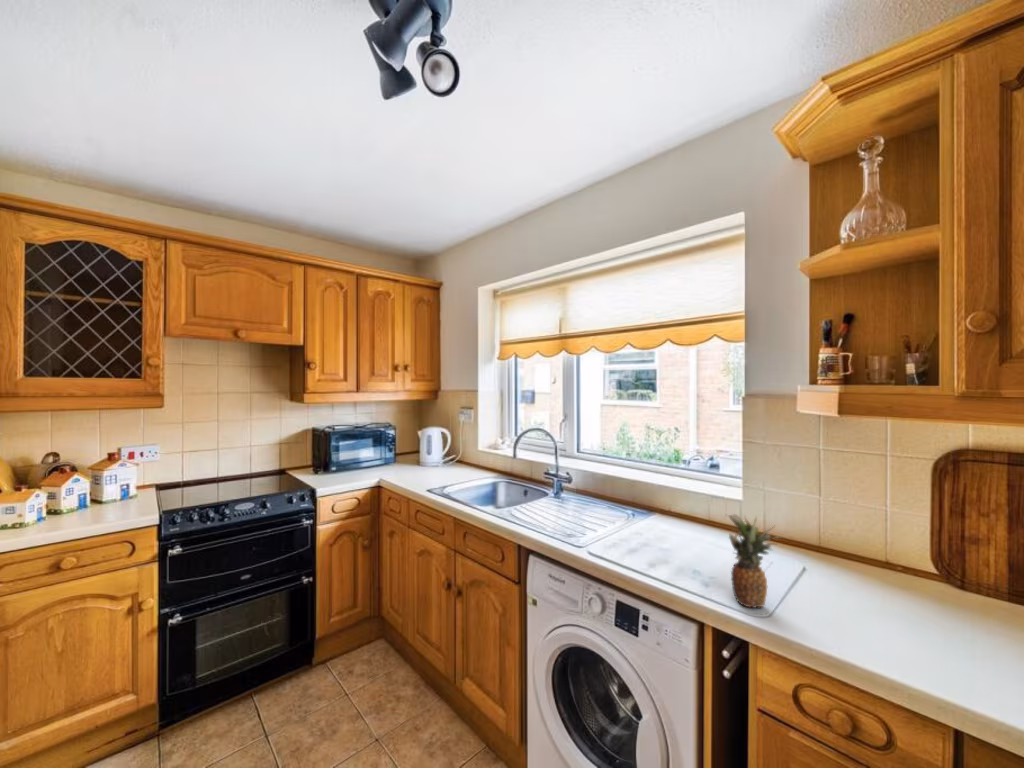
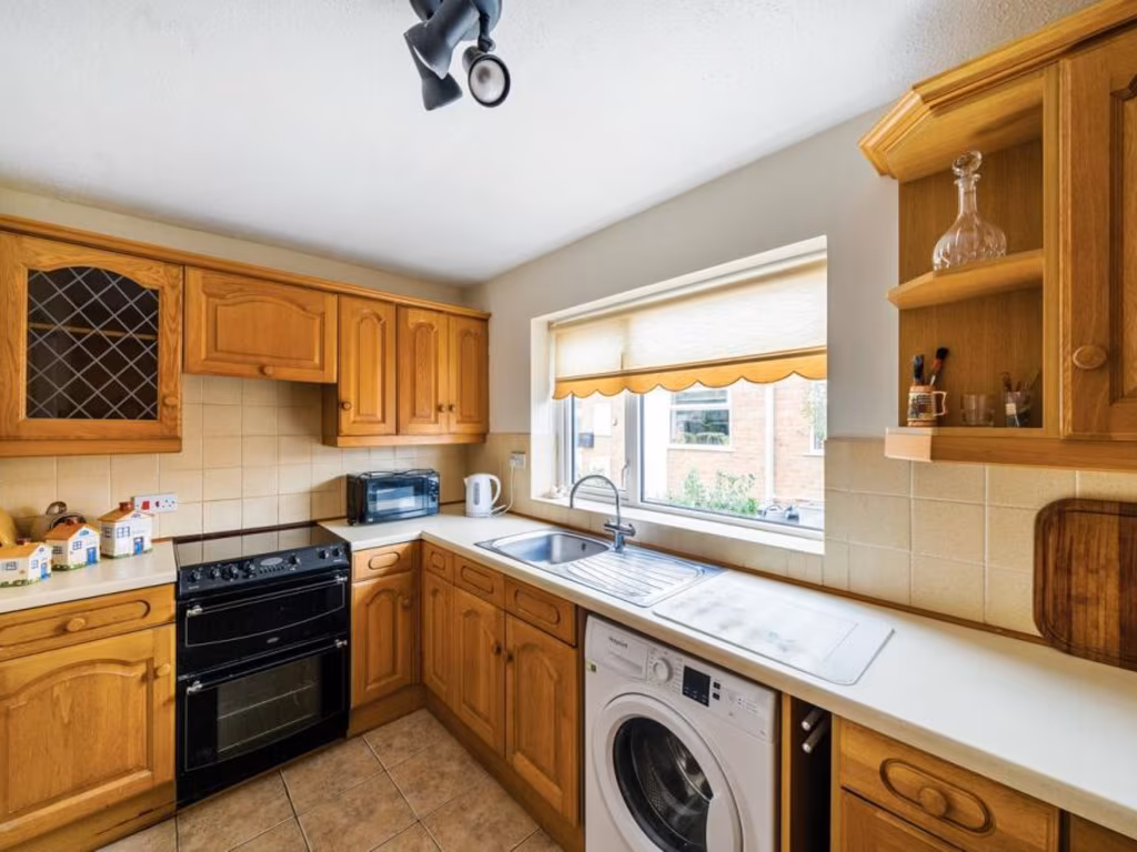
- fruit (751, 559)
